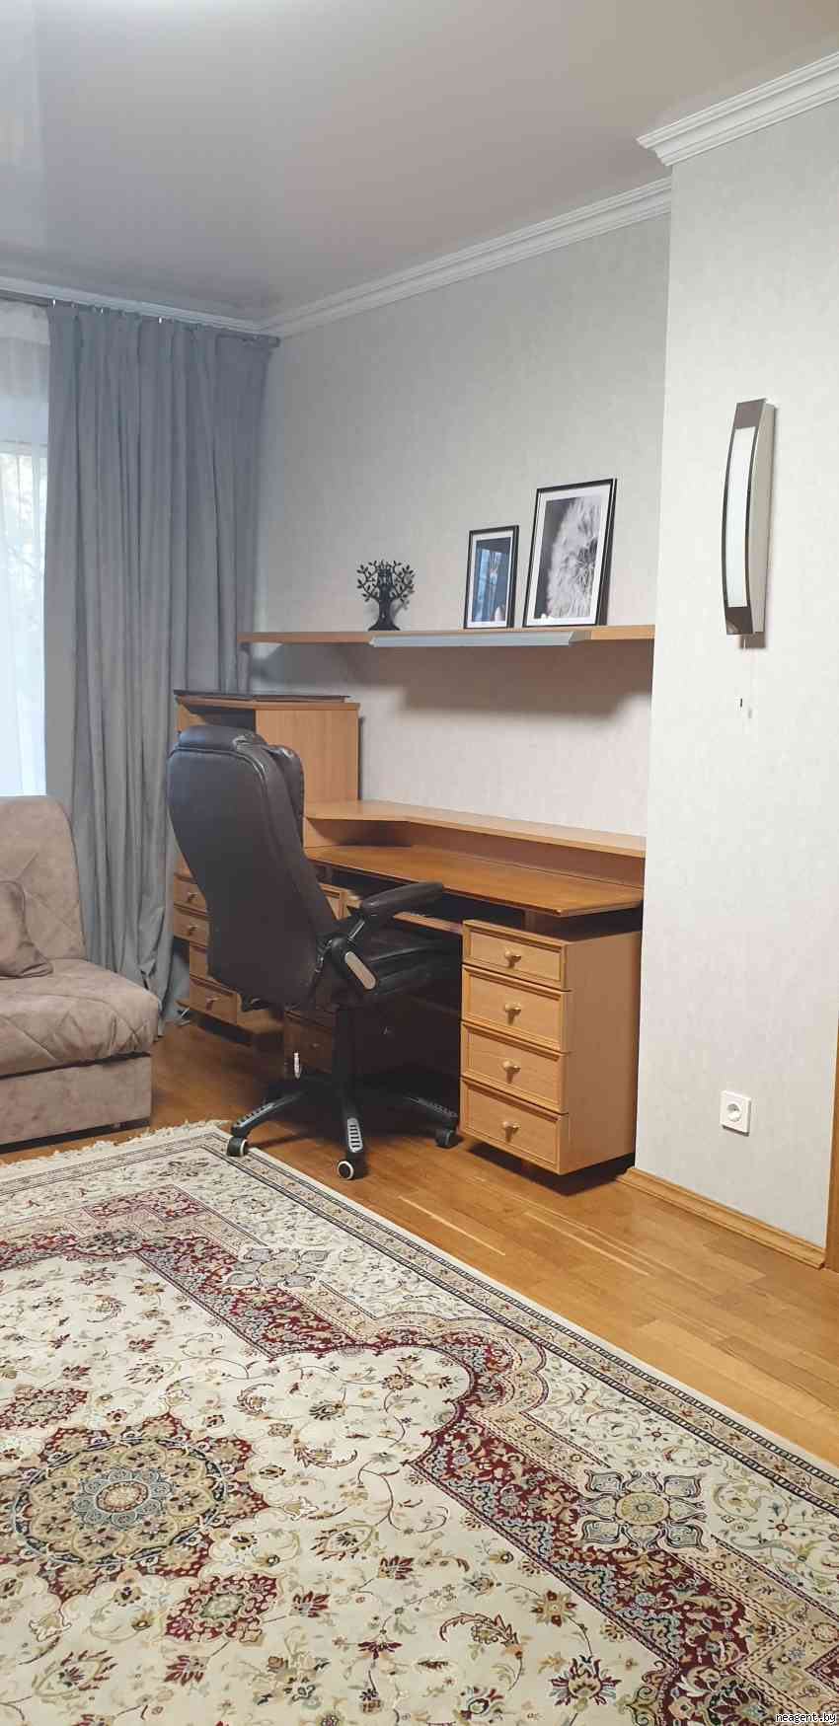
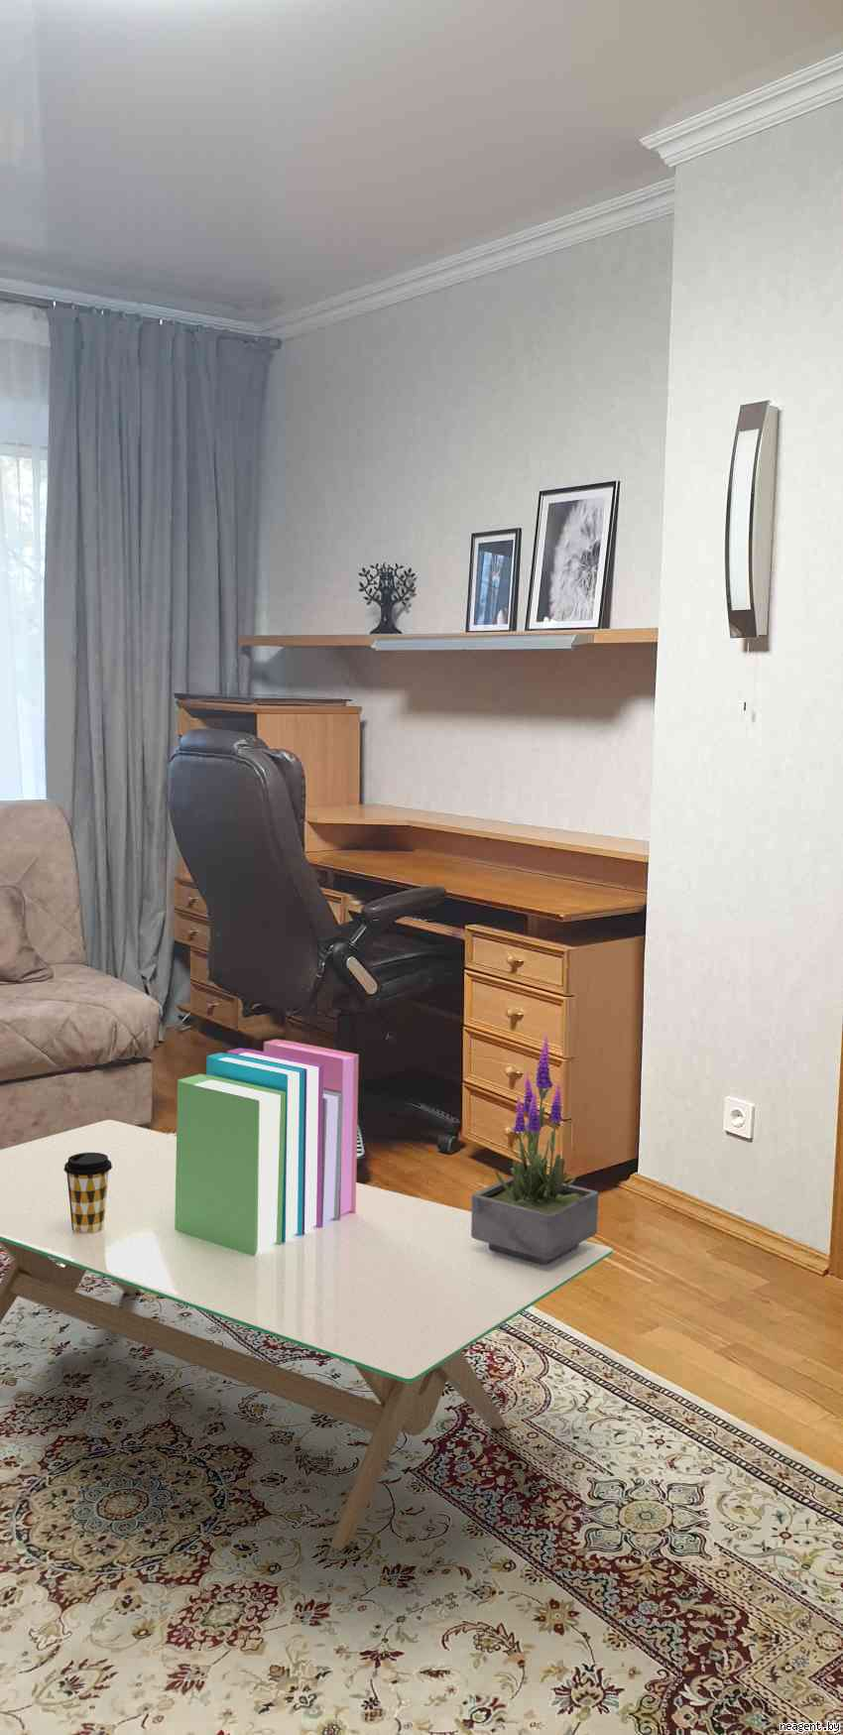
+ books (268, 1140)
+ coffee cup (87, 1193)
+ coffee table (221, 1308)
+ potted plant (537, 1141)
